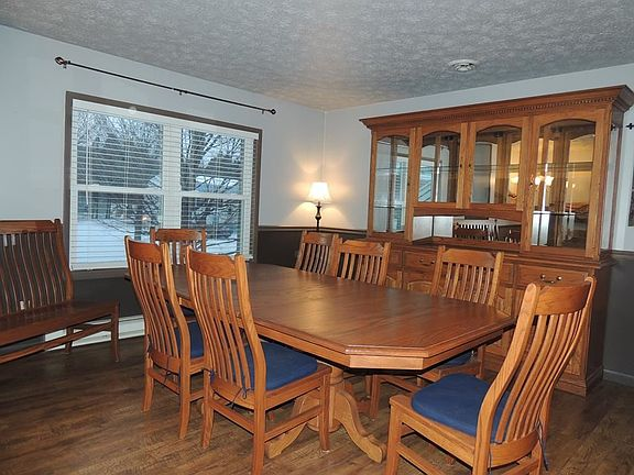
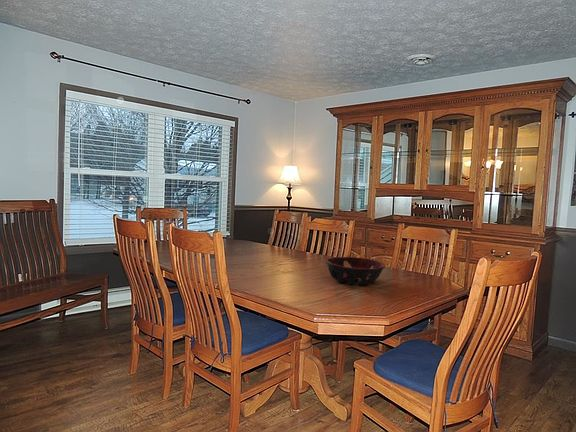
+ decorative bowl (354, 271)
